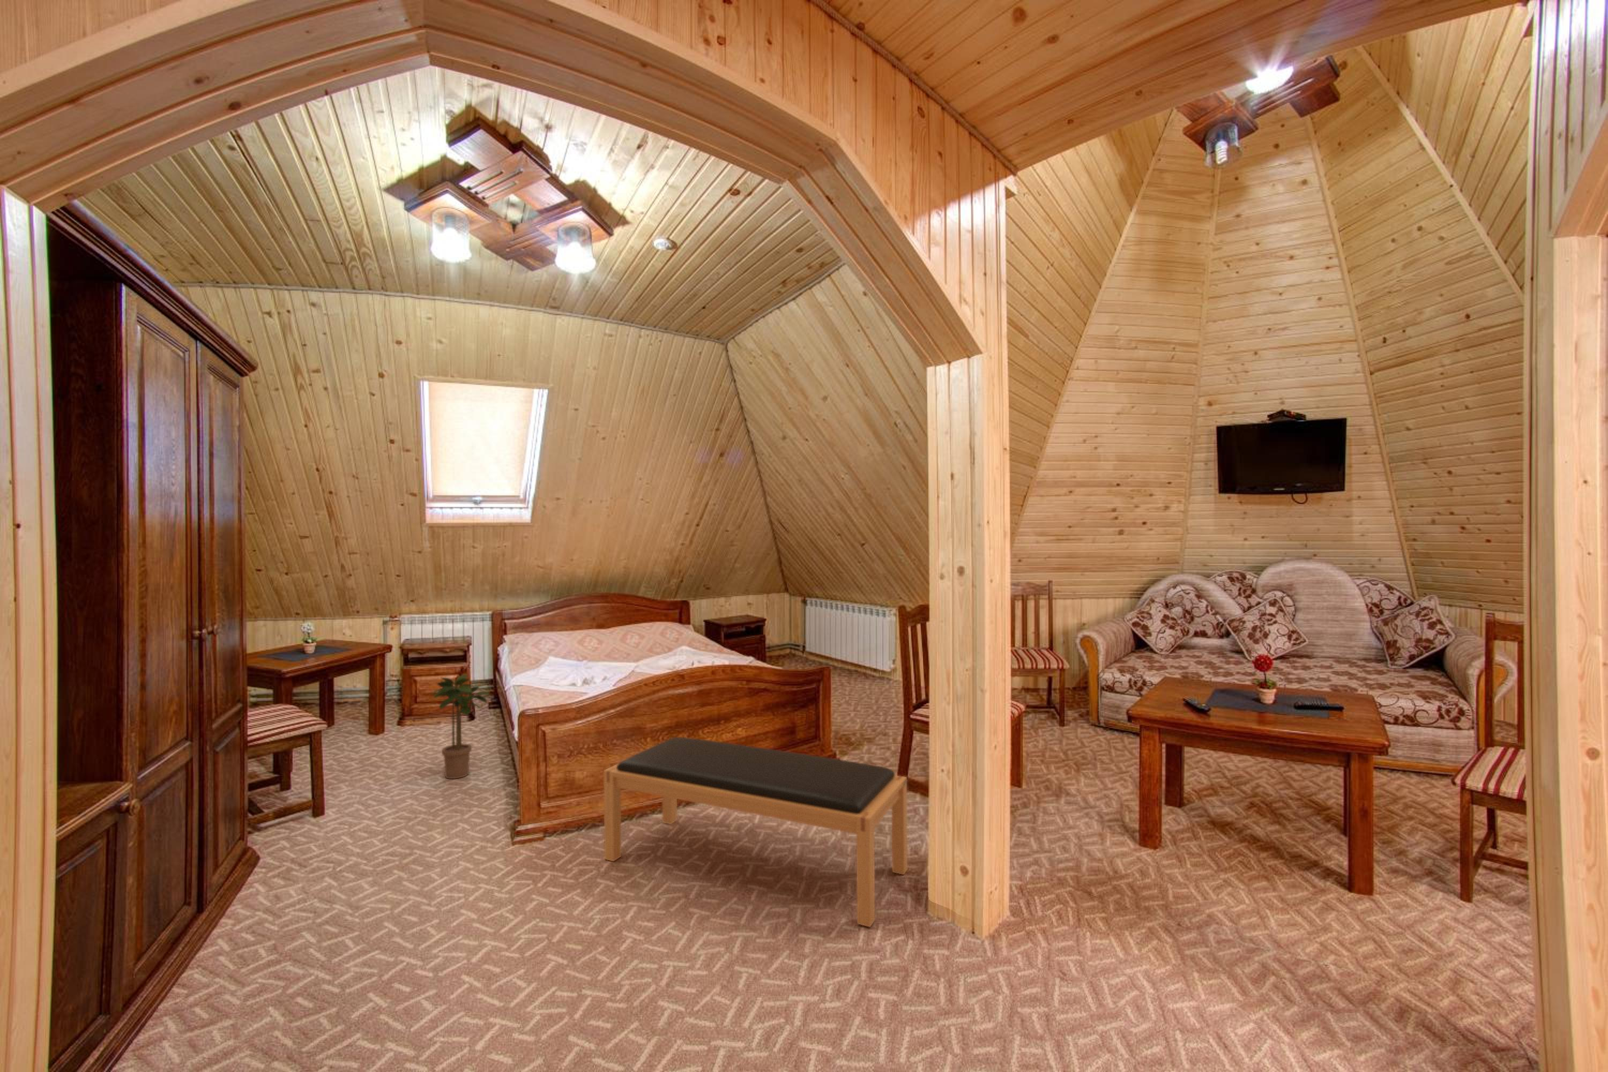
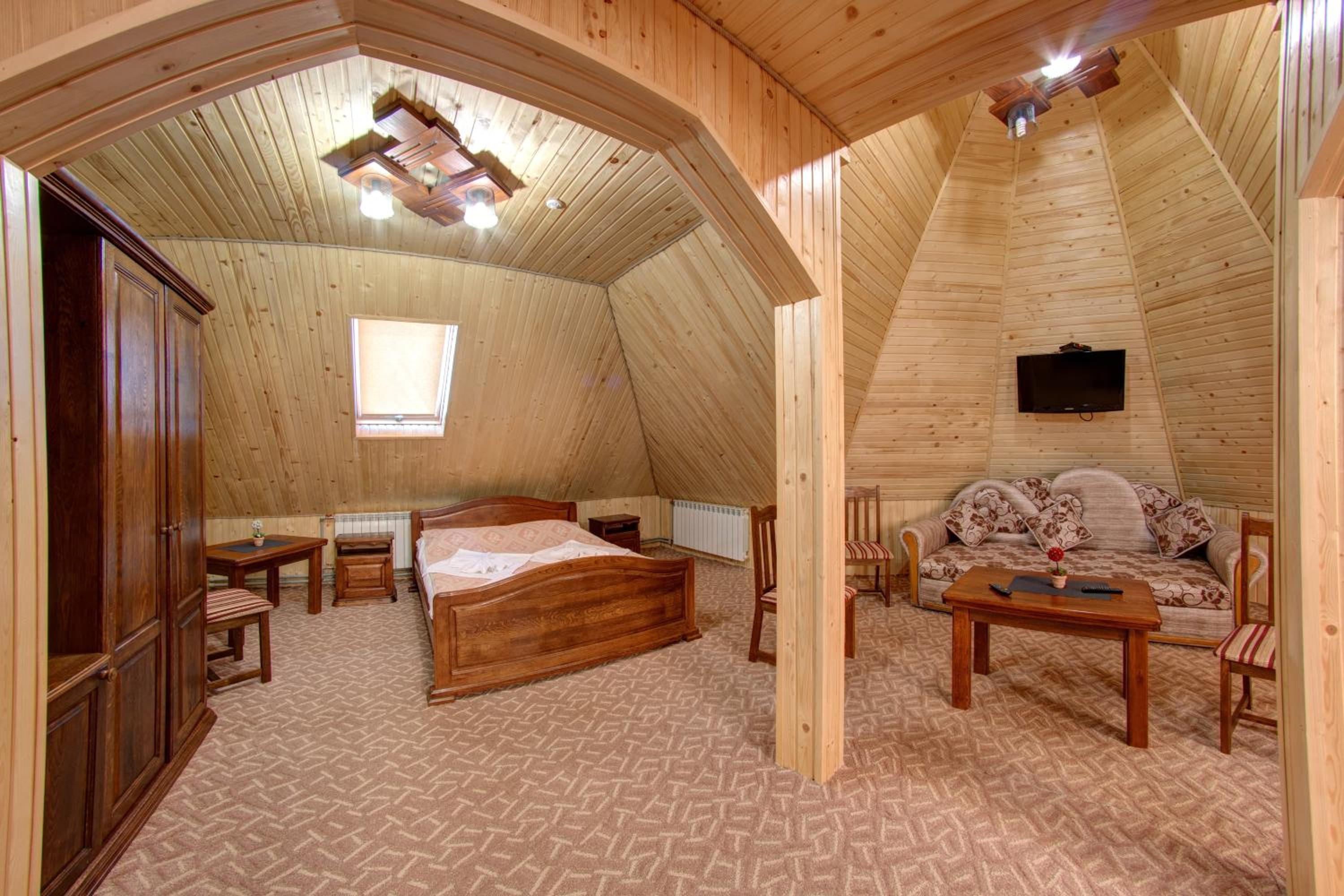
- potted plant (461, 723)
- bench (753, 812)
